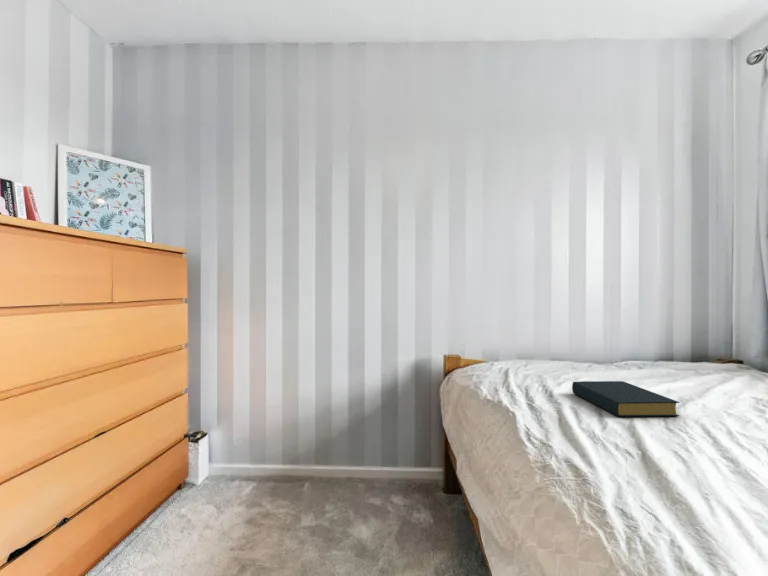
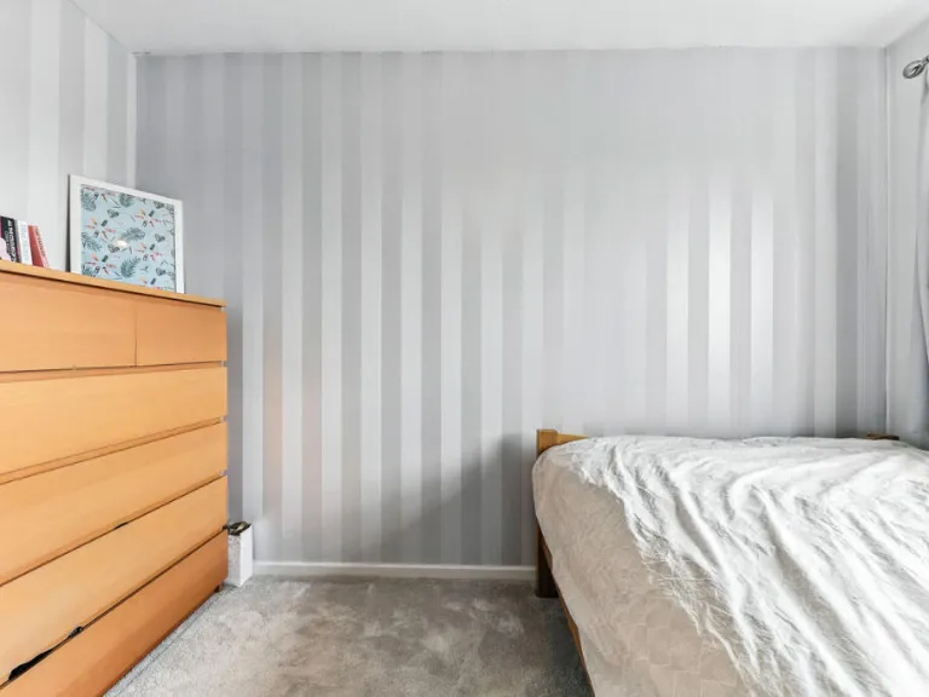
- hardback book (620, 397)
